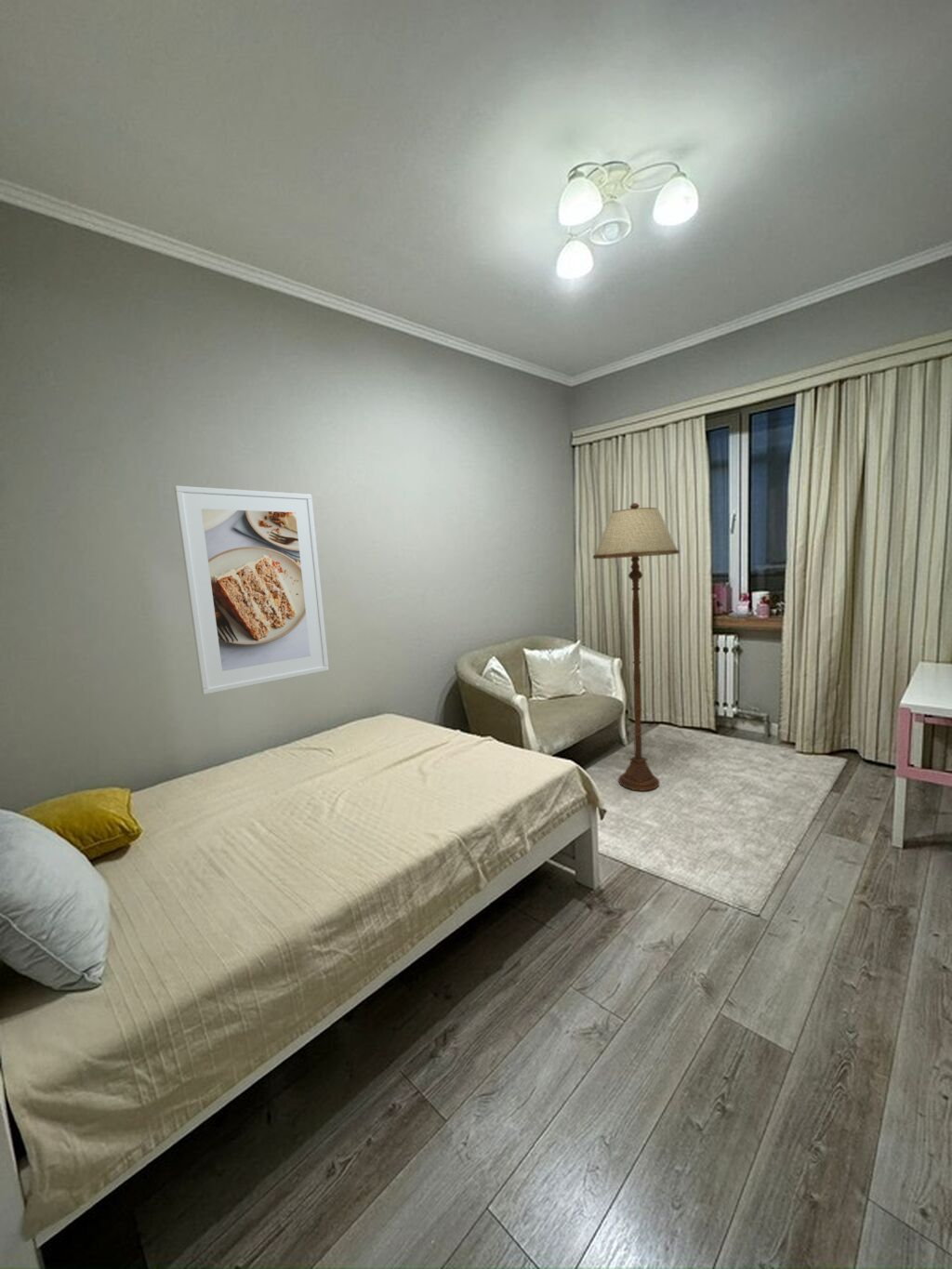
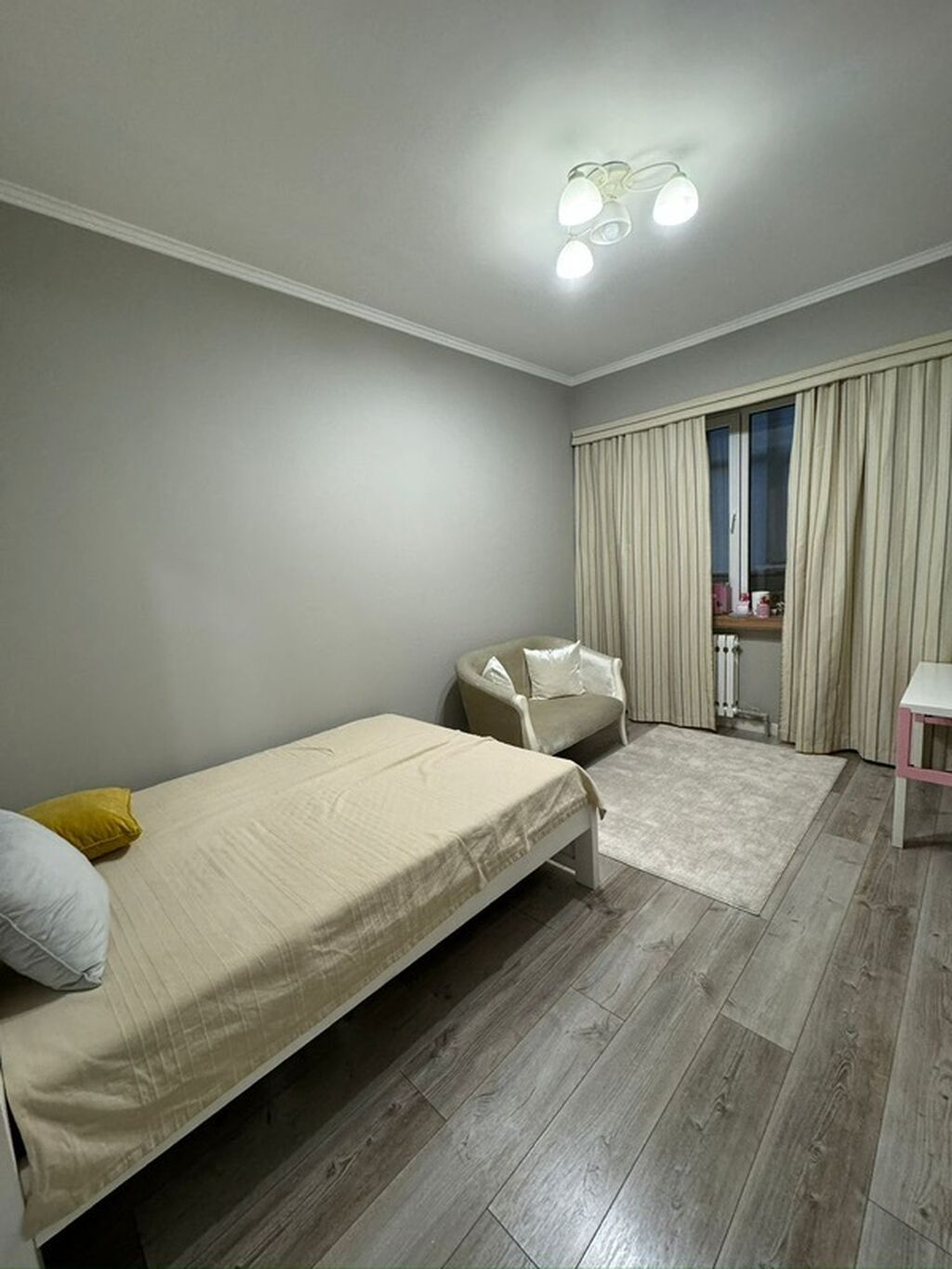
- floor lamp (636, 648)
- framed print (259, 588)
